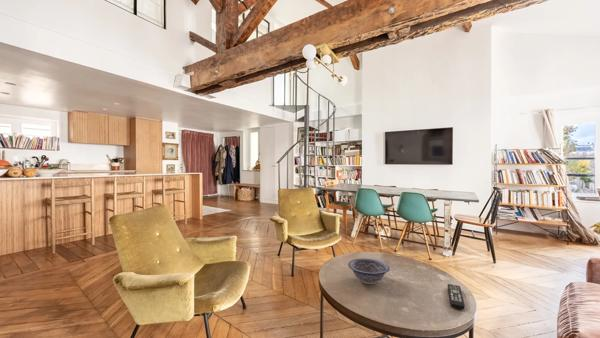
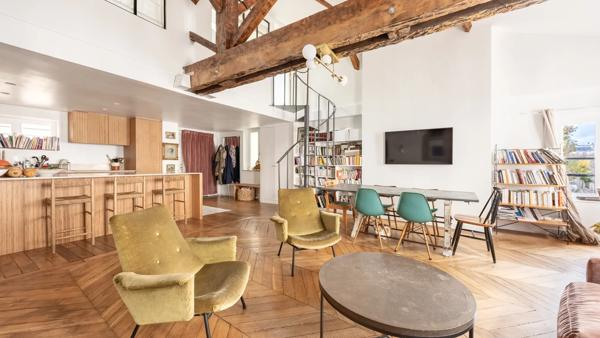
- decorative bowl (368, 273)
- remote control (455, 295)
